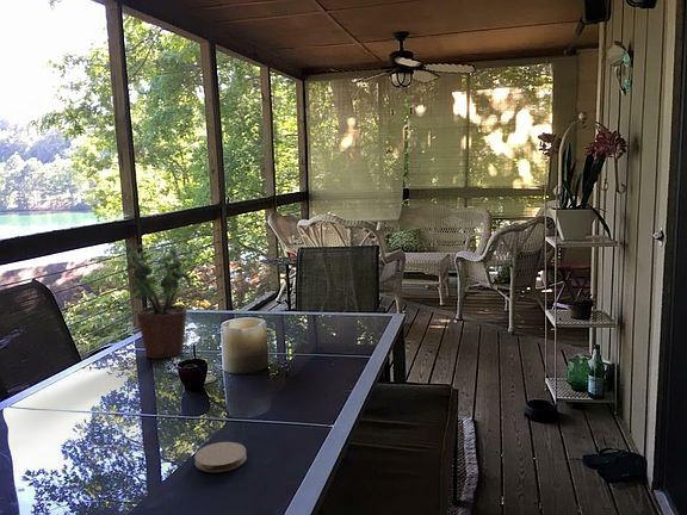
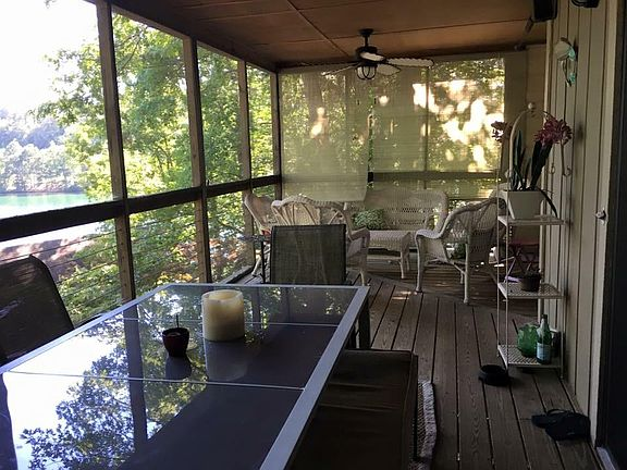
- potted plant (166, 298)
- coaster (221, 455)
